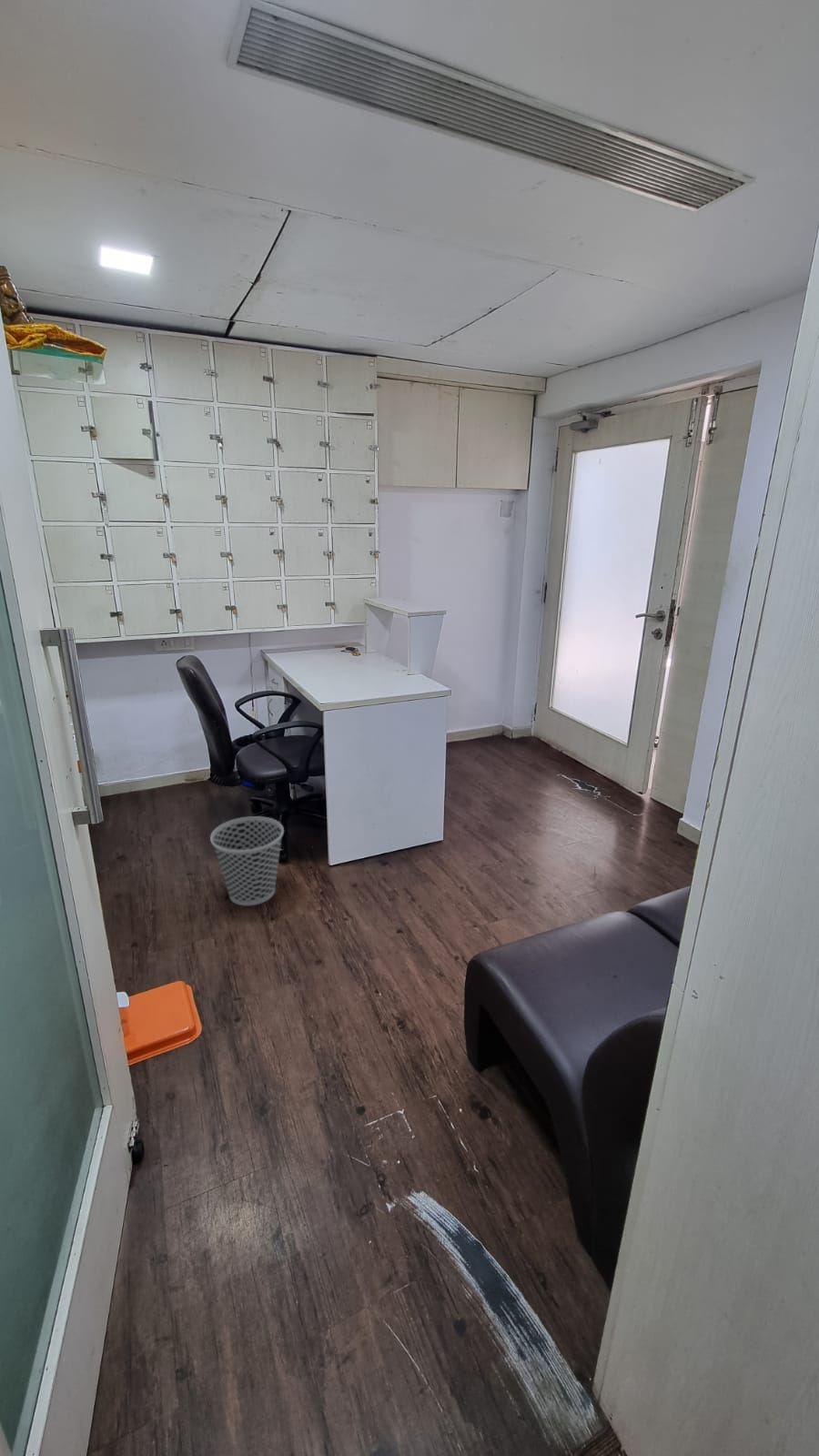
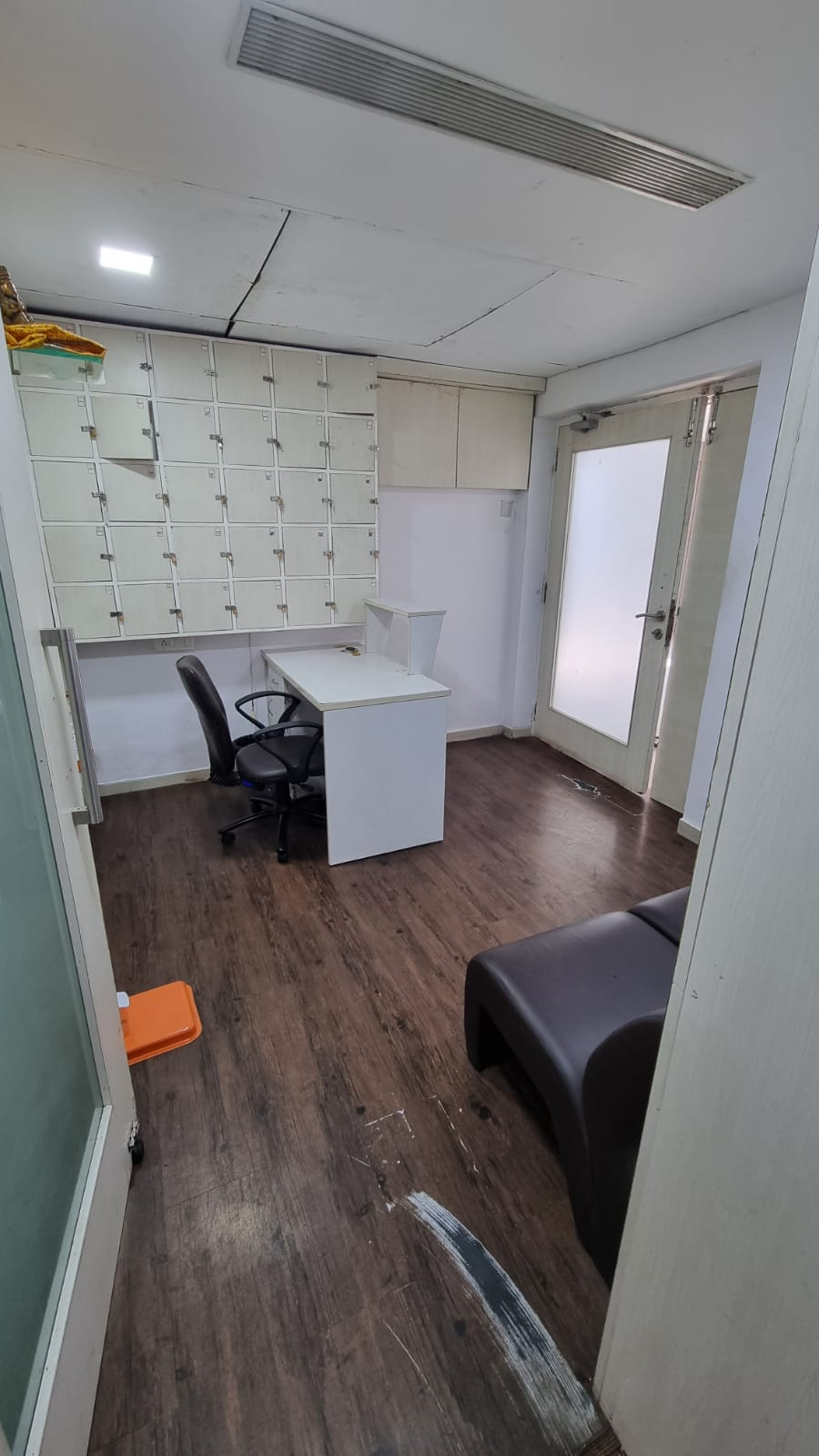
- wastebasket (249, 863)
